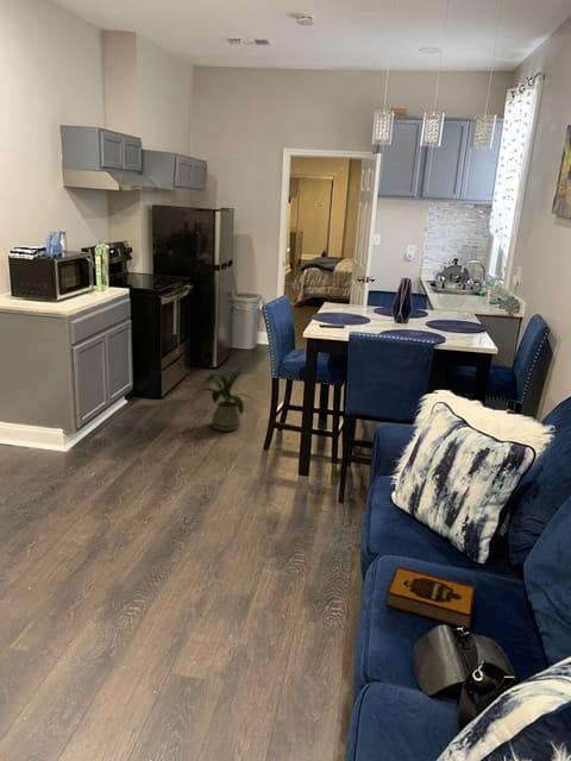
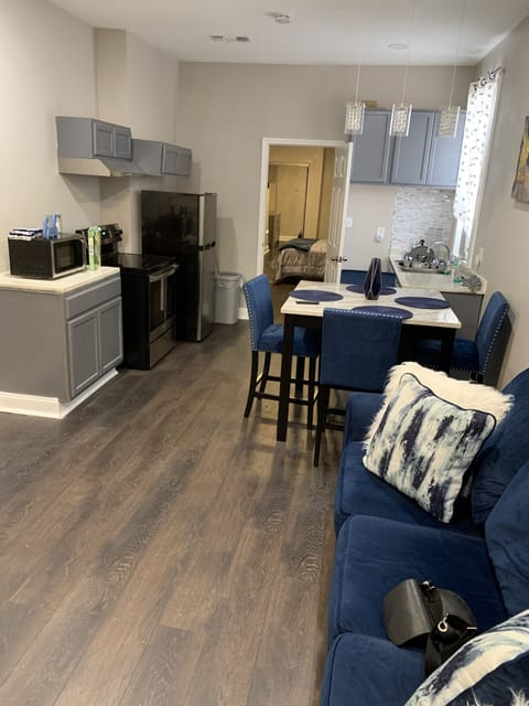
- hardback book (432, 593)
- house plant (225, 394)
